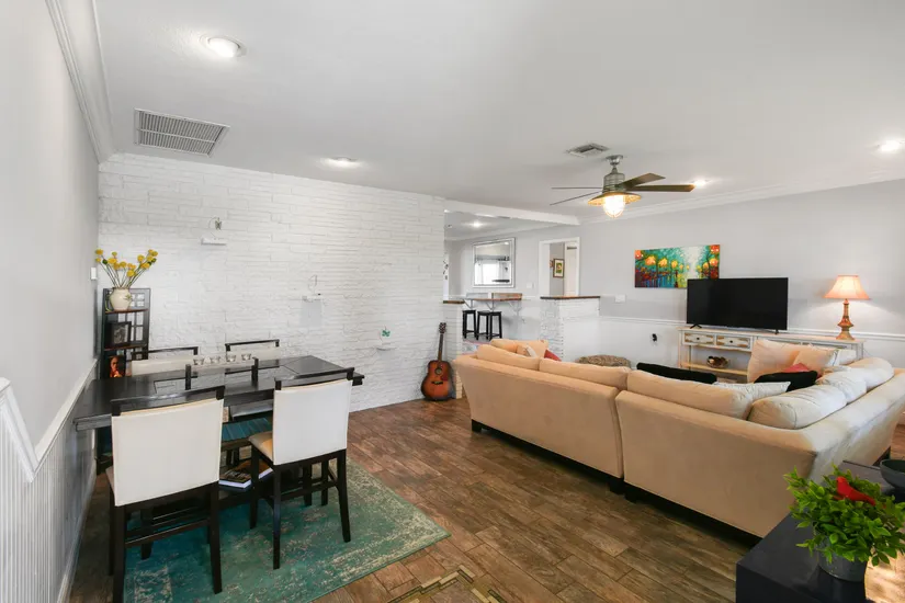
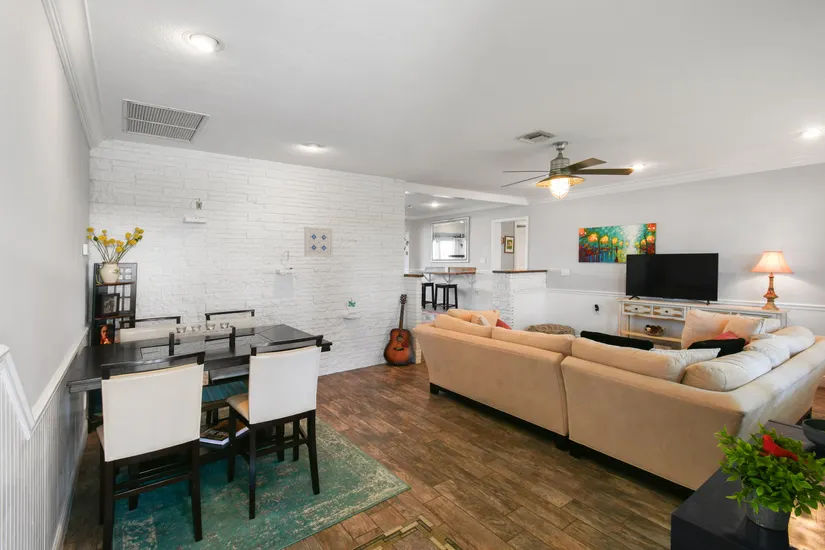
+ wall art (318, 242)
